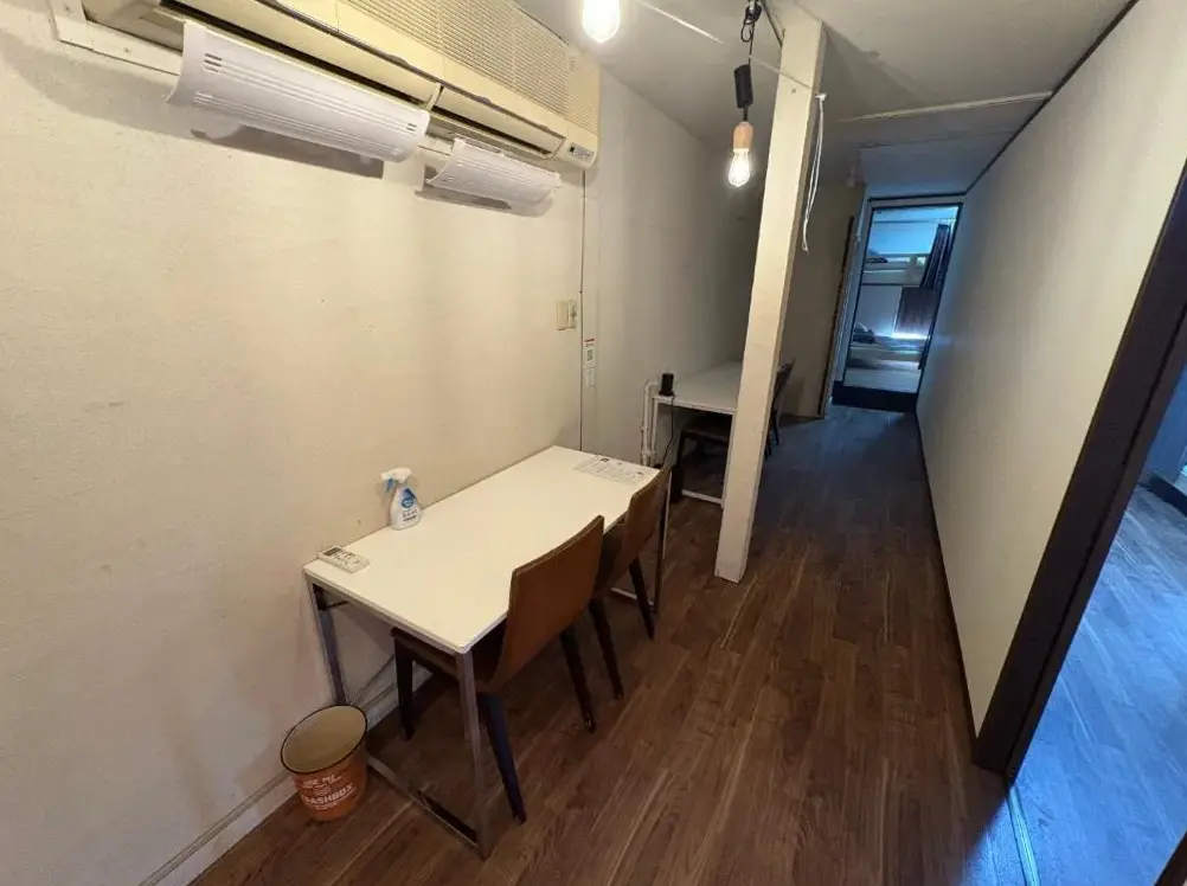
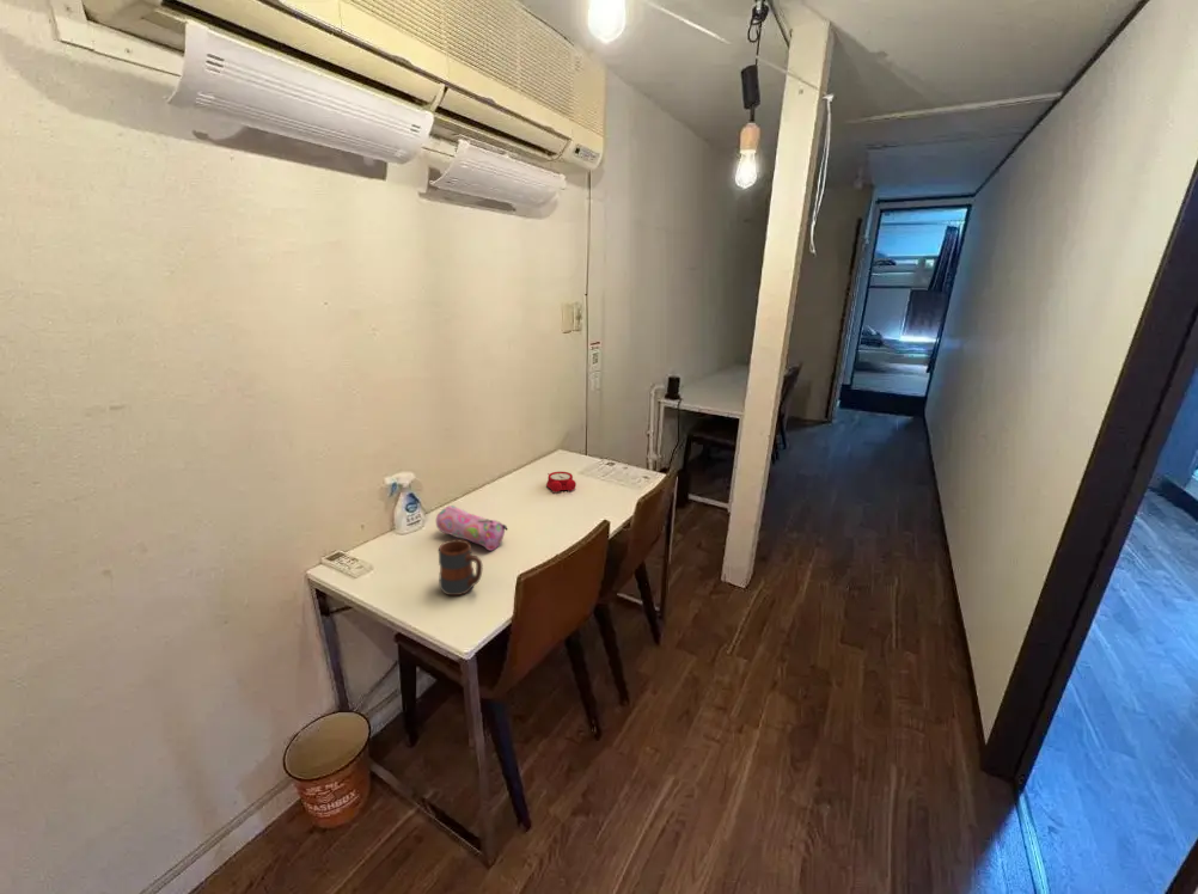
+ pencil case (470, 526)
+ mug (462, 568)
+ alarm clock (561, 482)
